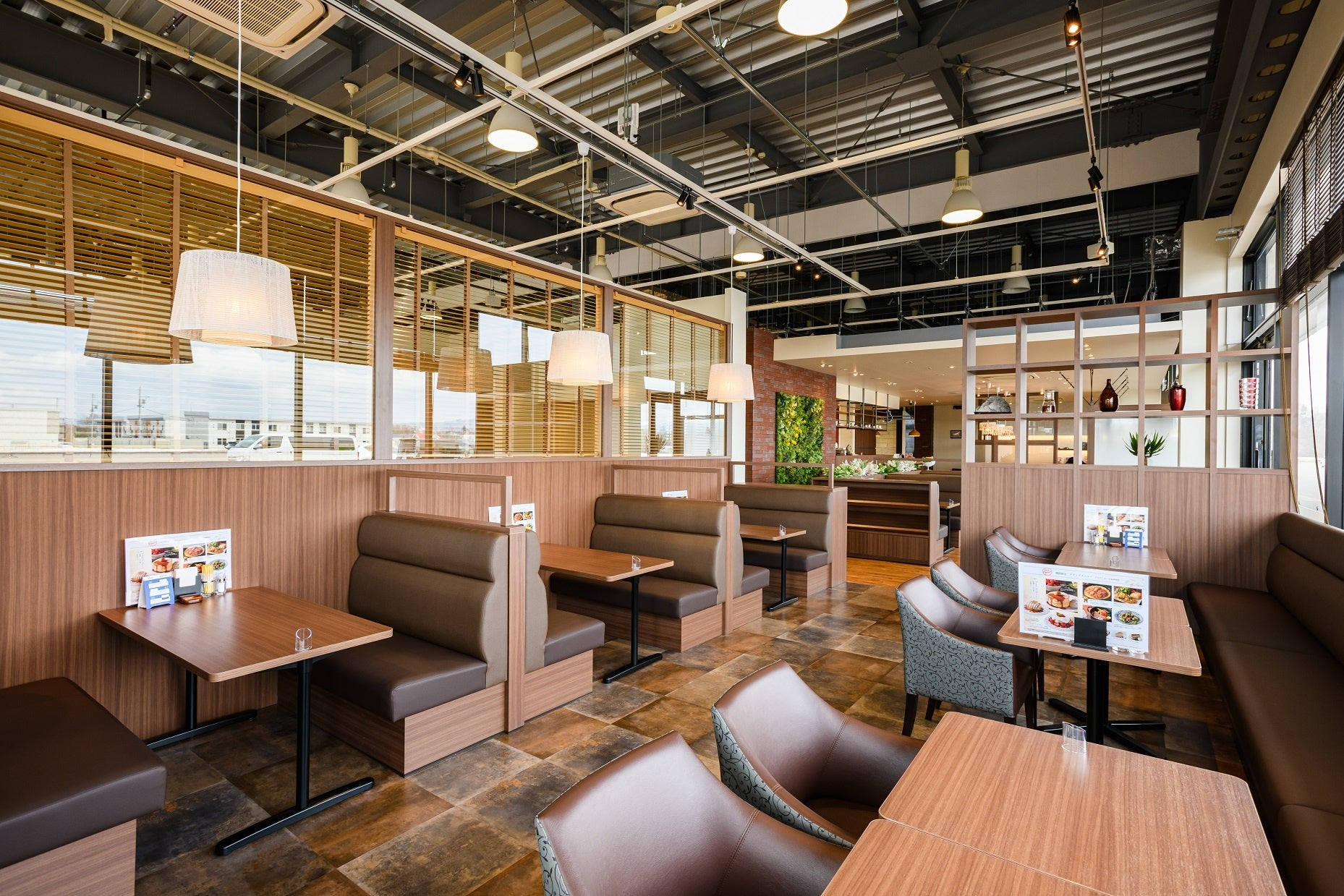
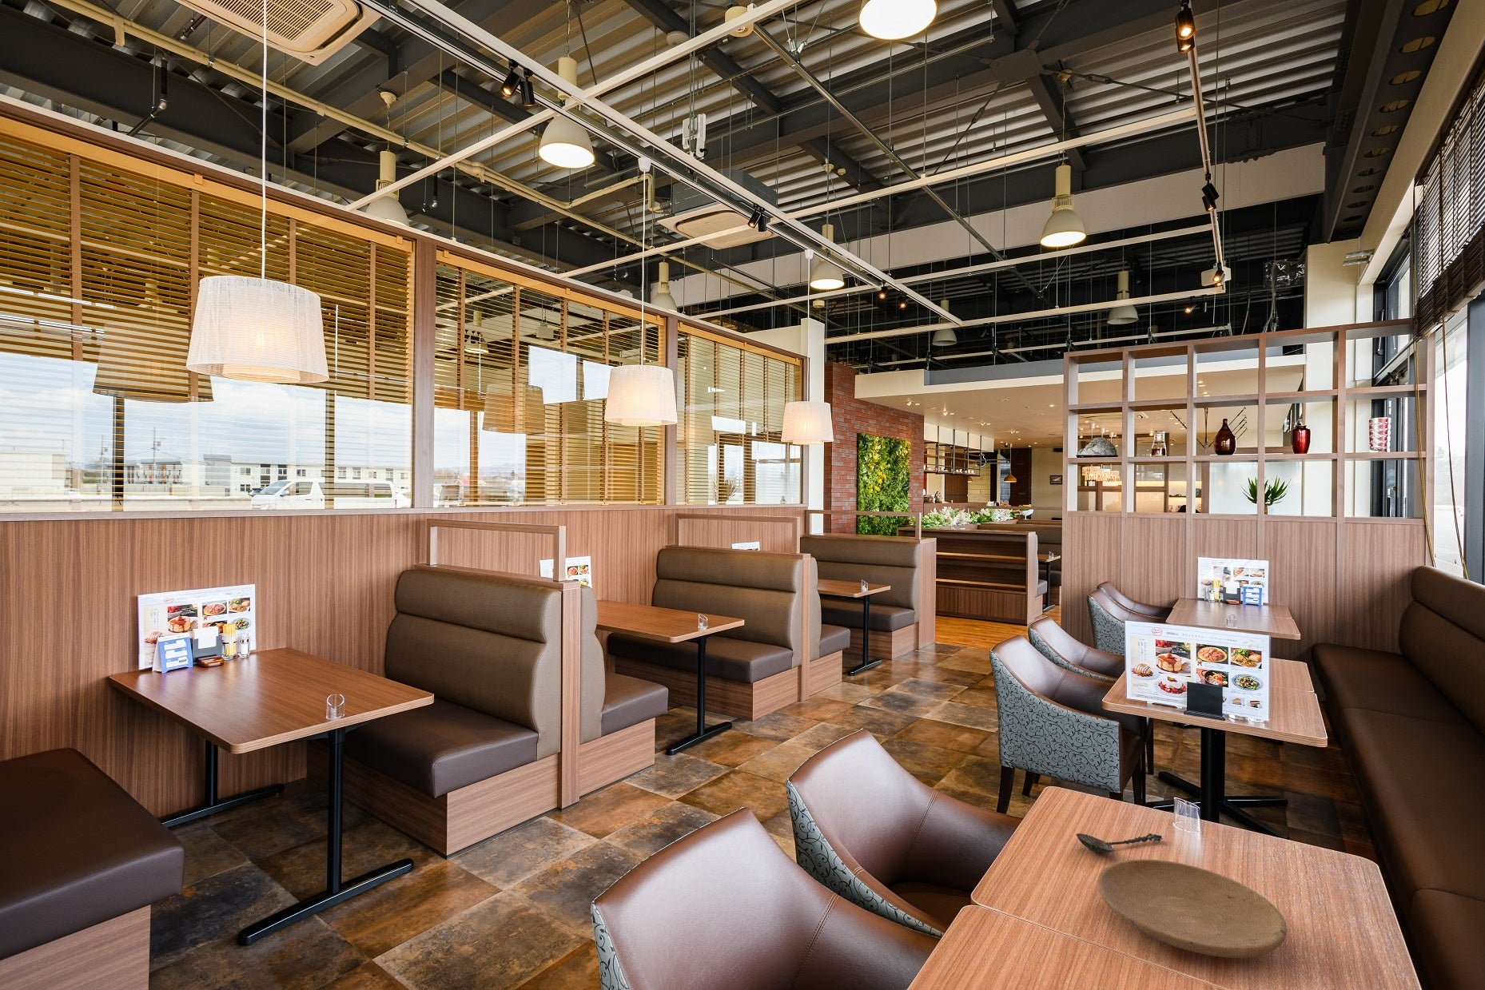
+ spoon (1124, 841)
+ plate (1186, 912)
